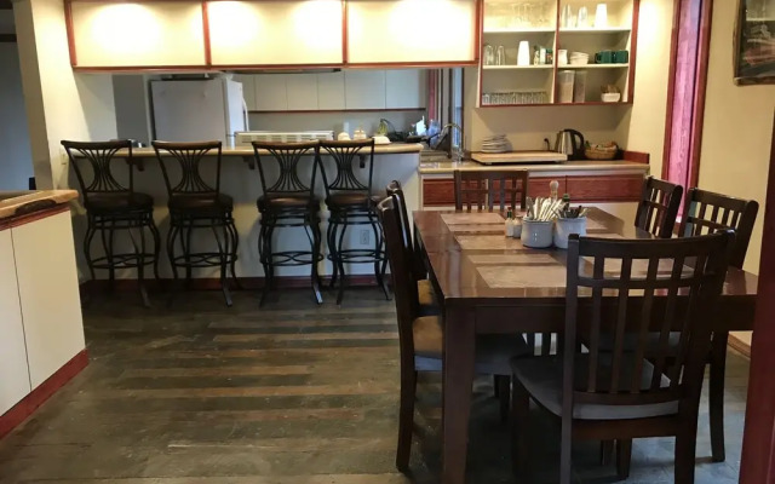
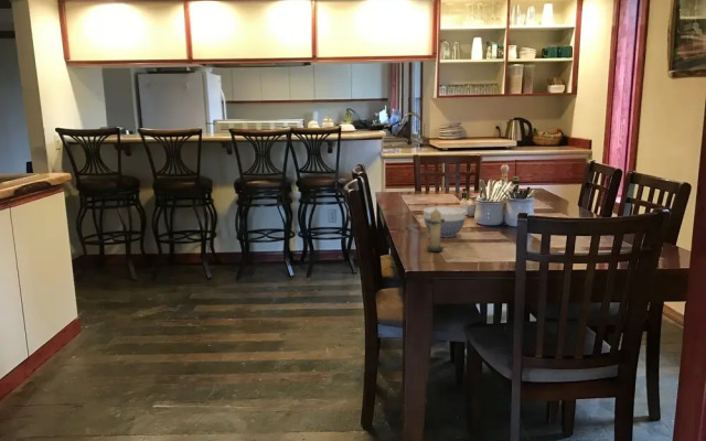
+ candle (435, 228)
+ bowl (445, 222)
